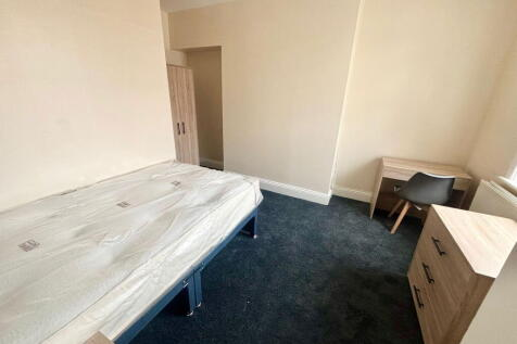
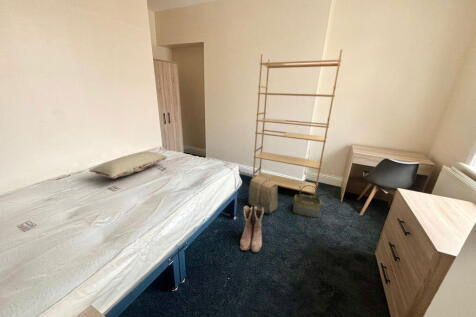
+ bookshelf (290, 133)
+ pillow (133, 163)
+ backpack (262, 193)
+ basket (308, 197)
+ boots (252, 226)
